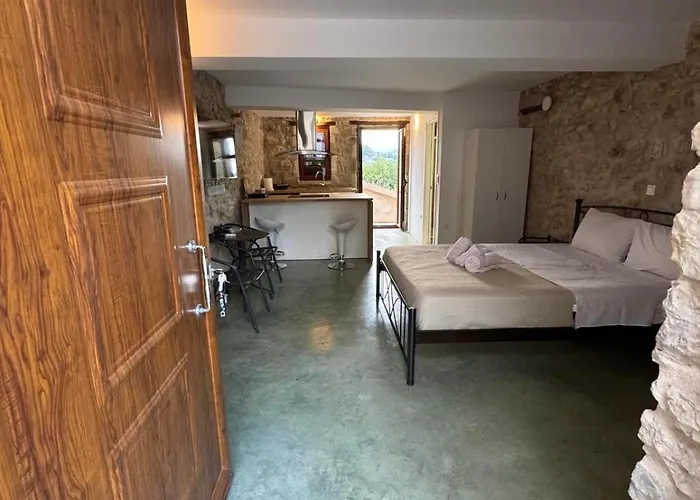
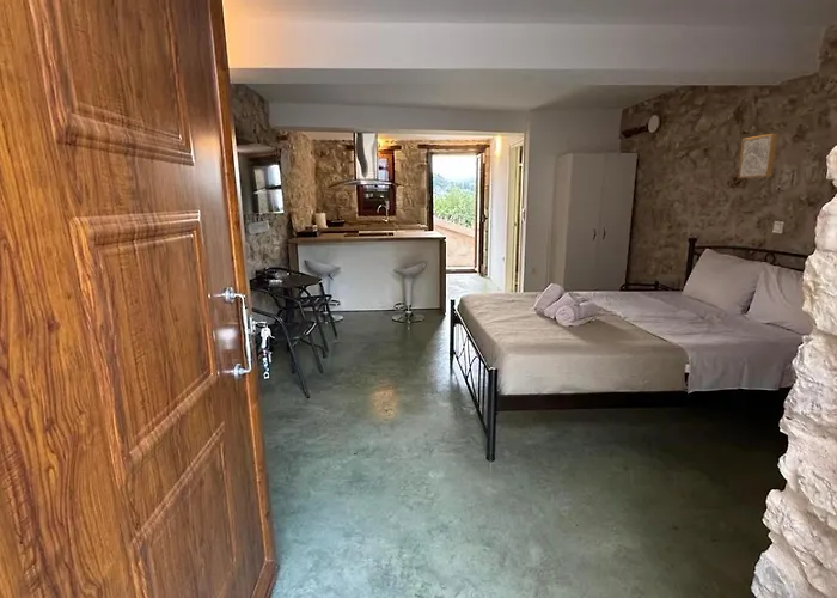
+ wall art (756, 157)
